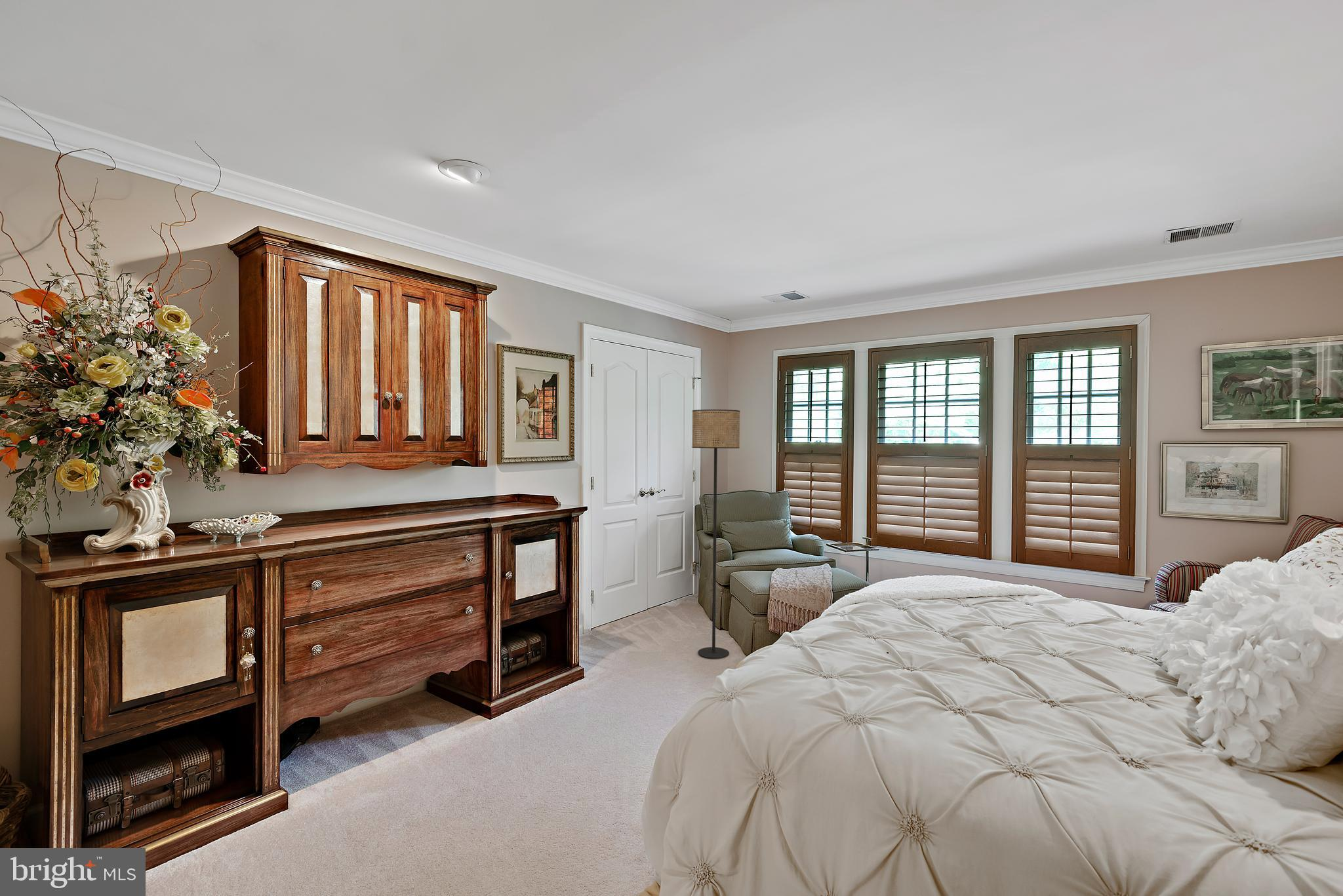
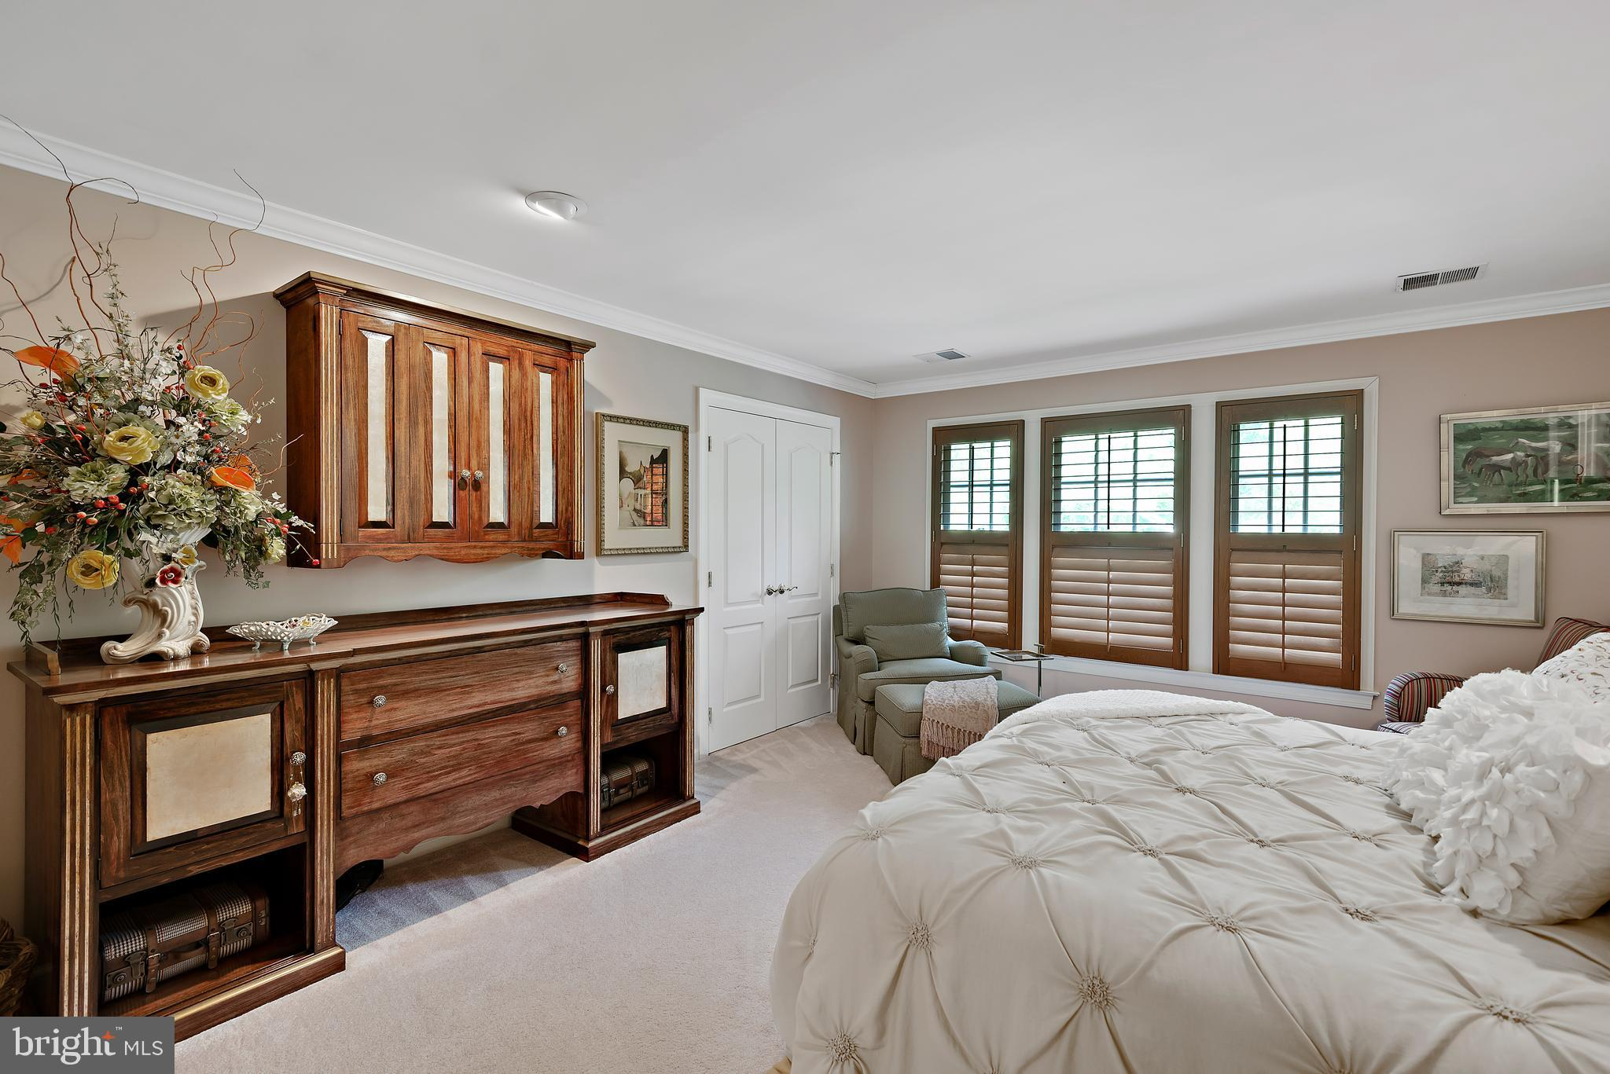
- floor lamp (715, 532)
